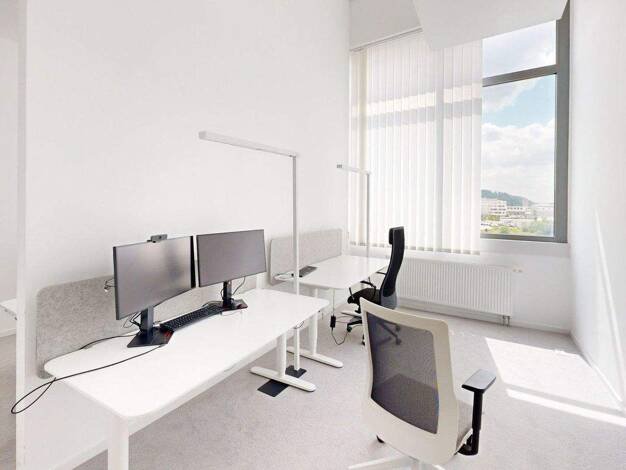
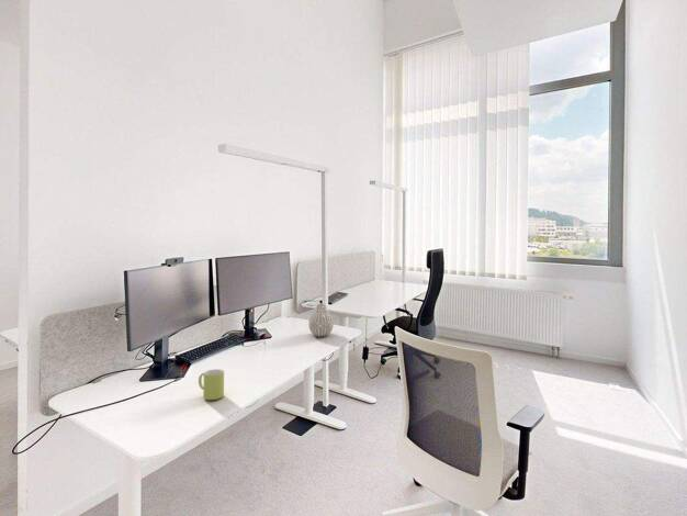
+ mug (210, 383)
+ vase (320, 319)
